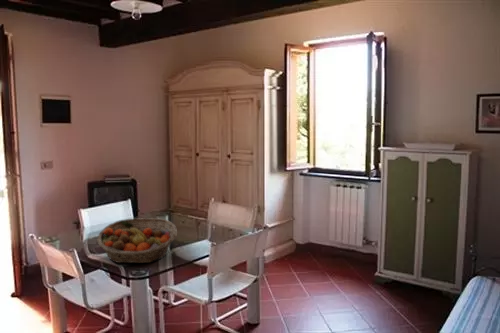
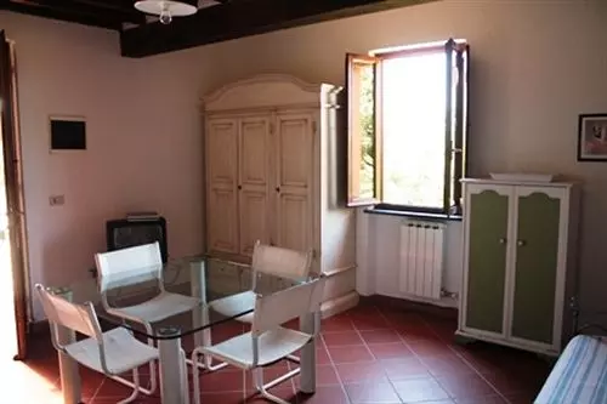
- fruit basket (137, 240)
